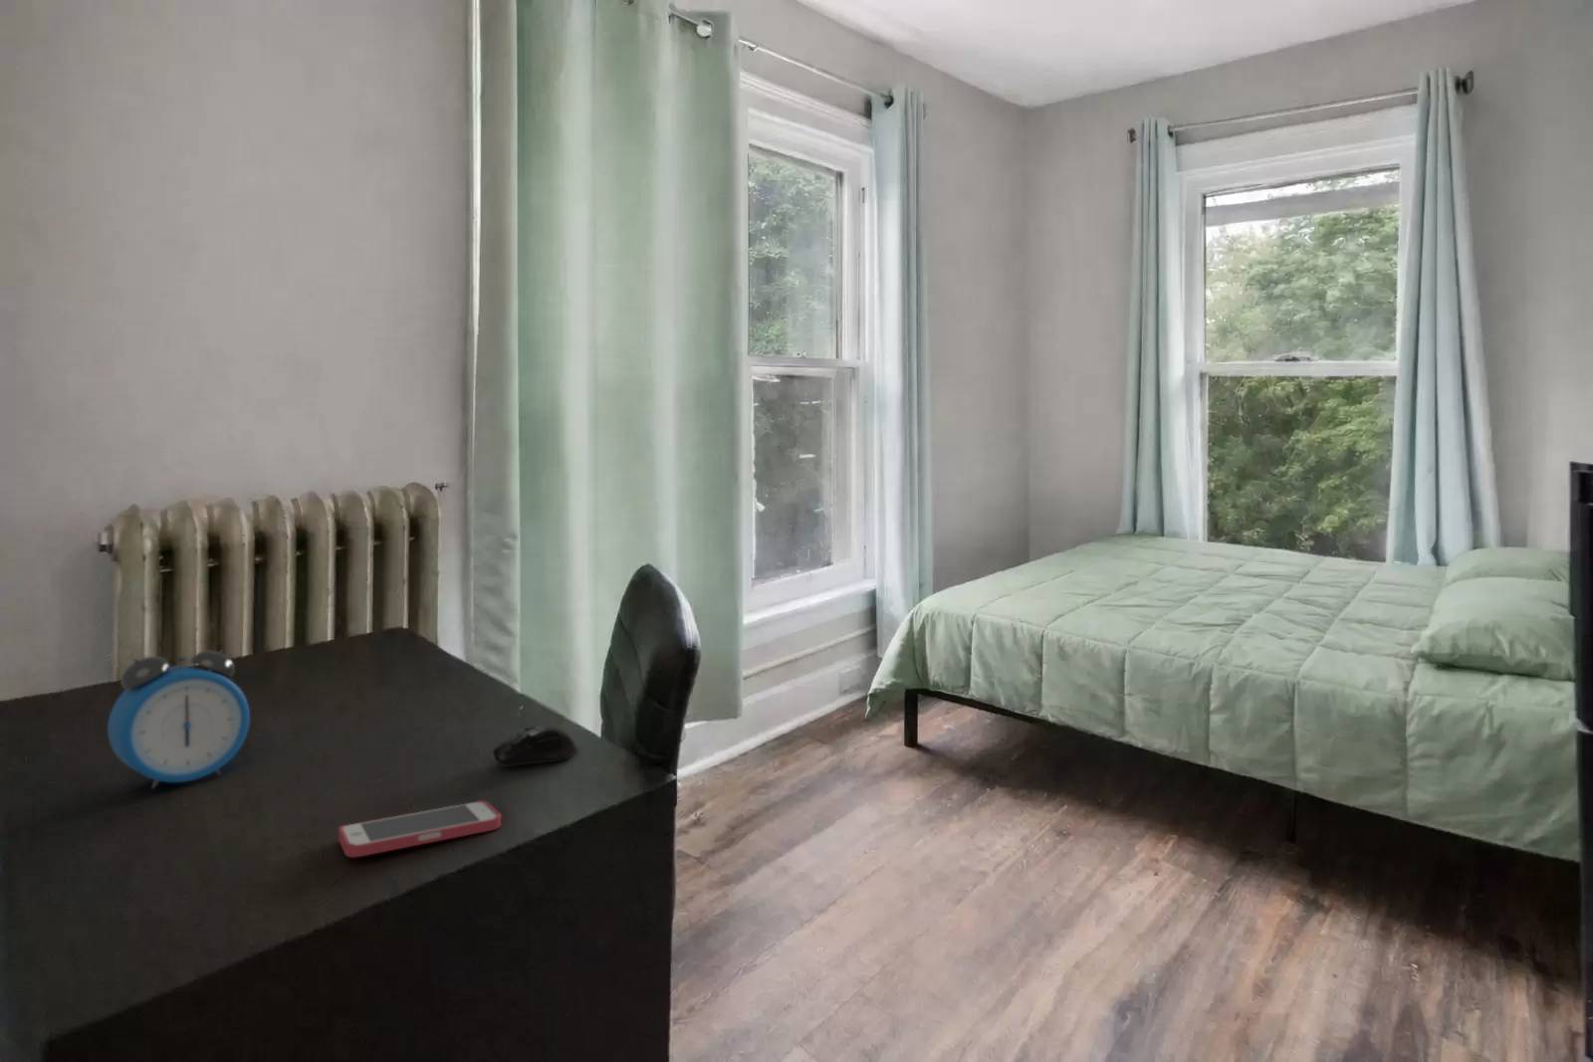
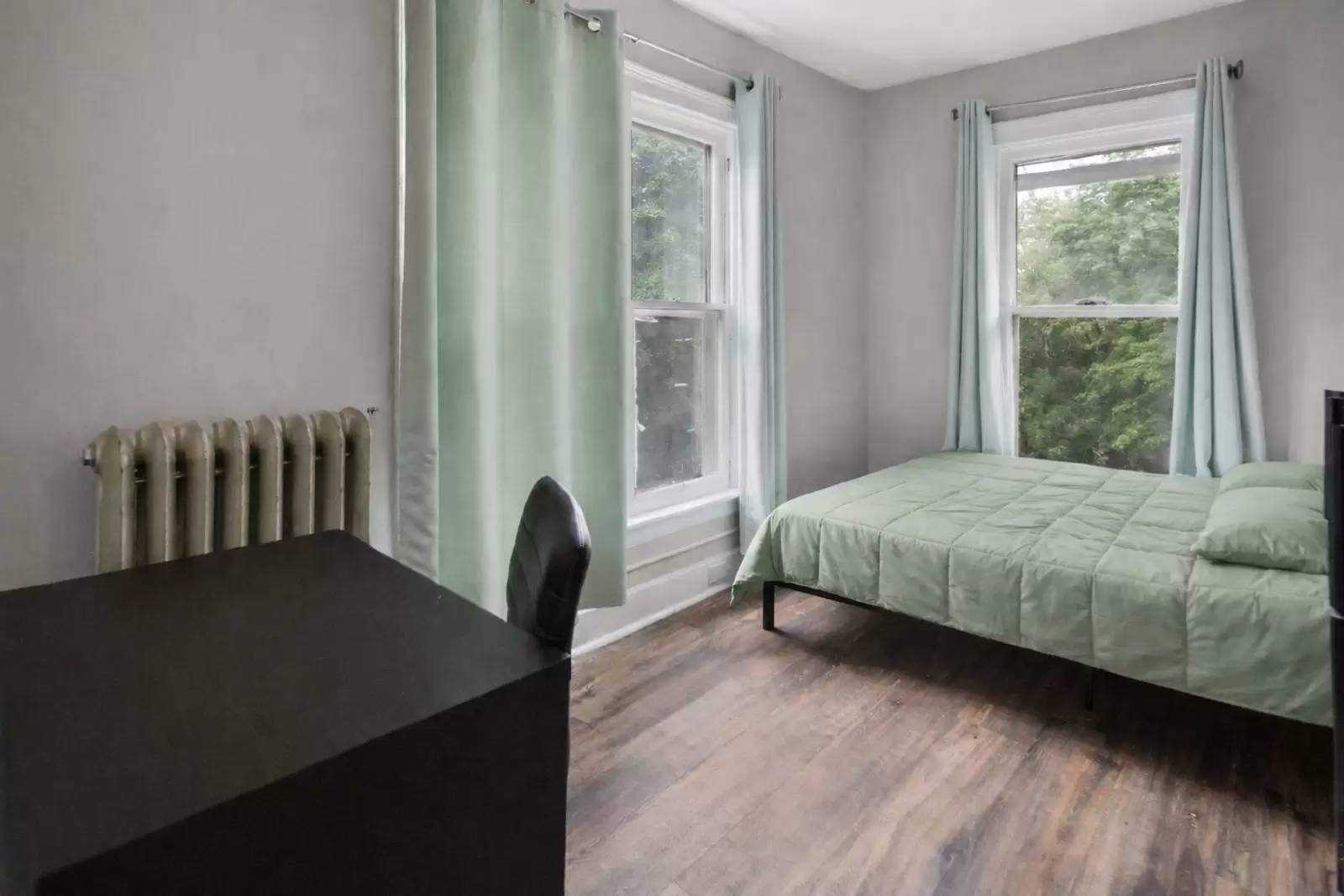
- smartphone (421, 826)
- computer mouse (536, 742)
- alarm clock (180, 716)
